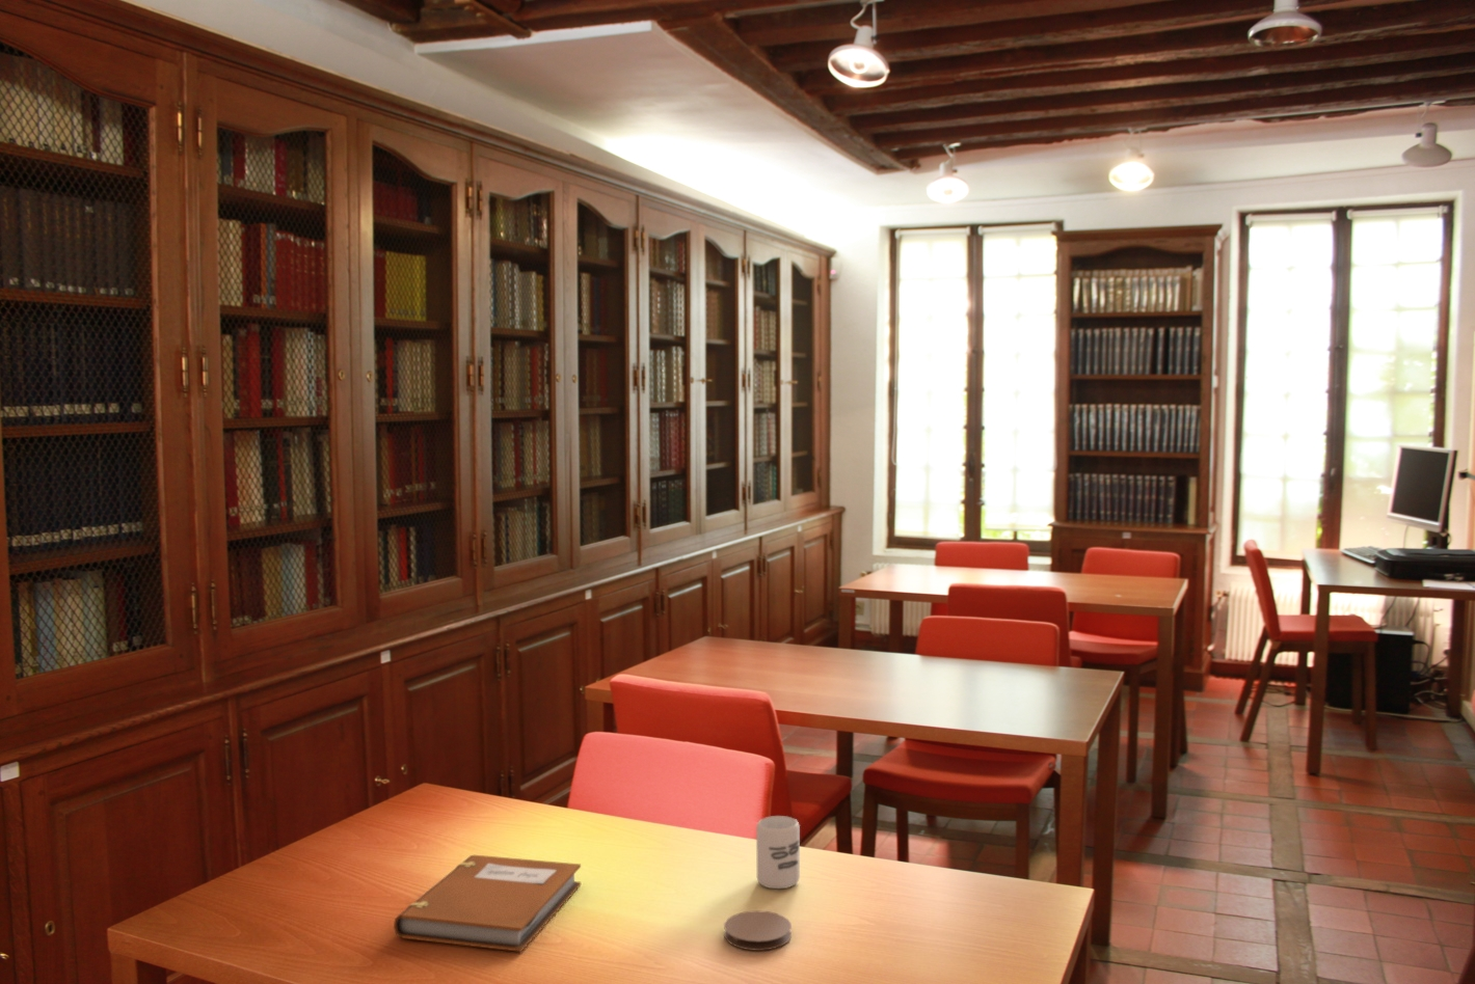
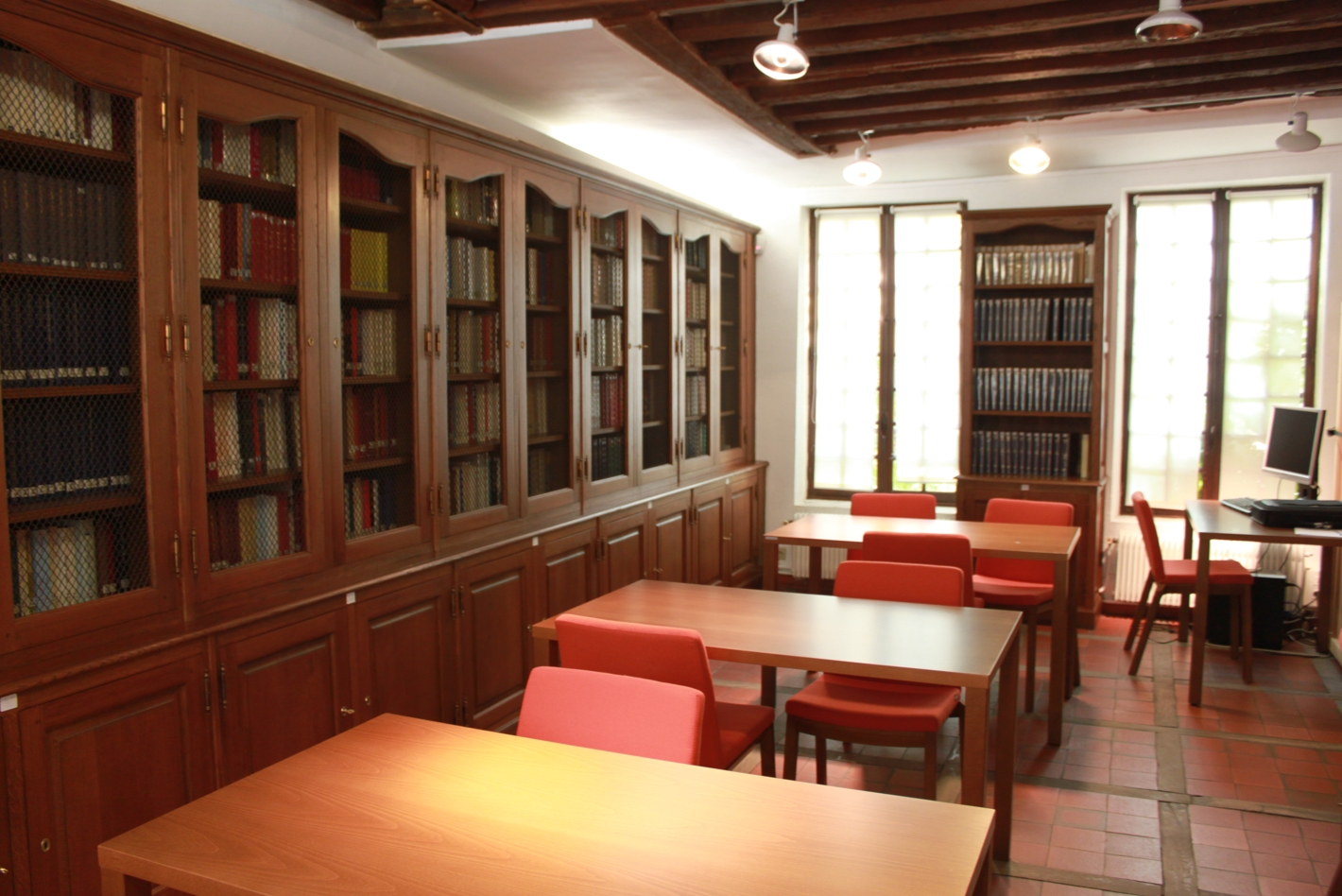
- notebook (493, 897)
- cup (778, 852)
- coaster (757, 929)
